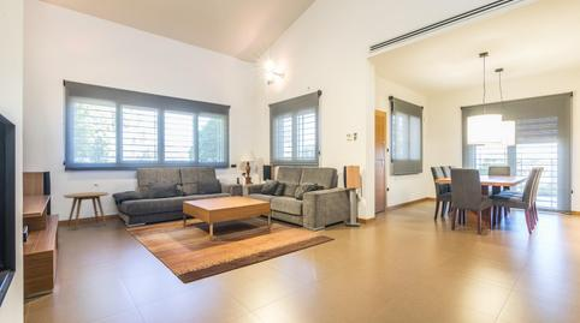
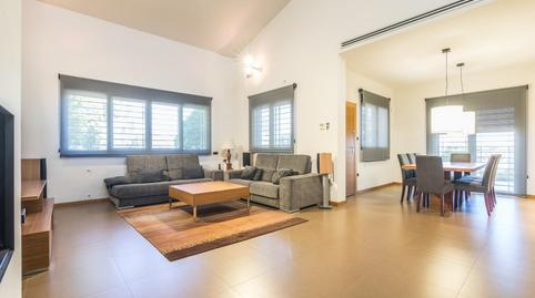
- side table (79, 209)
